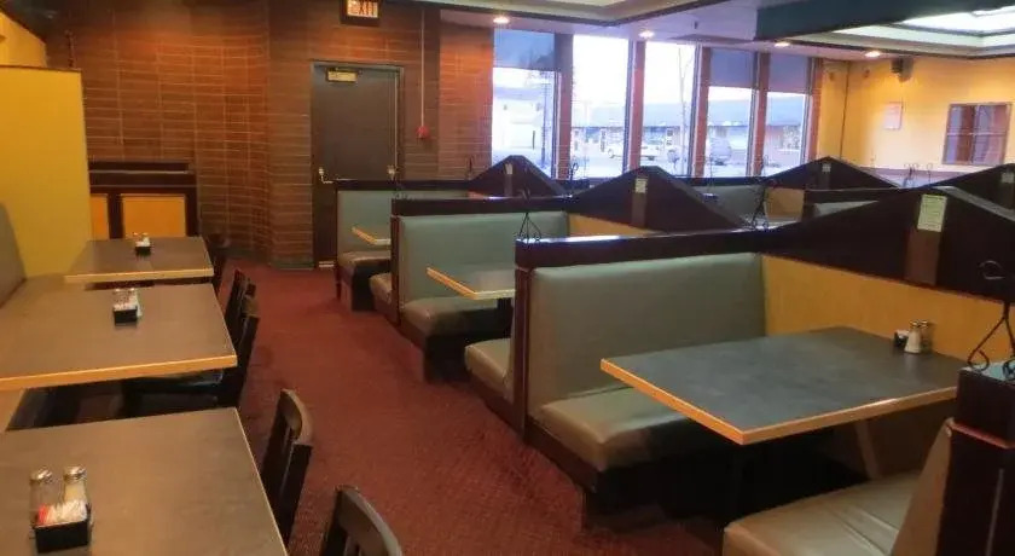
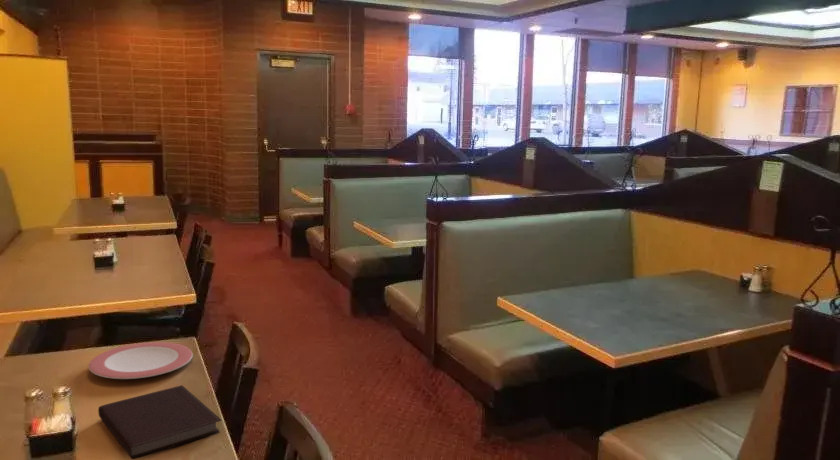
+ notebook (159, 418)
+ plate (142, 361)
